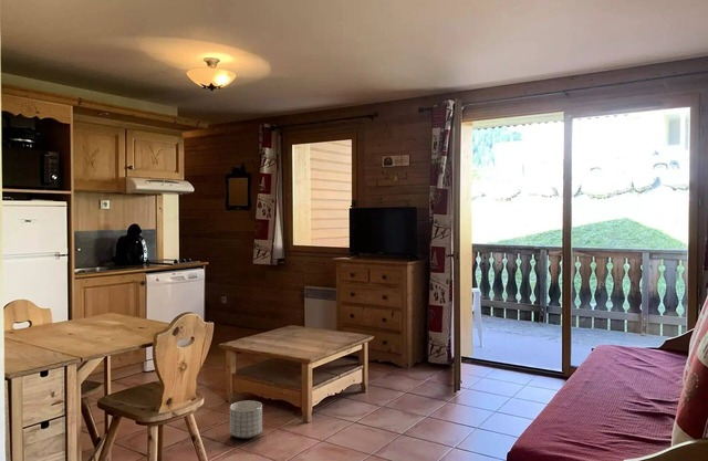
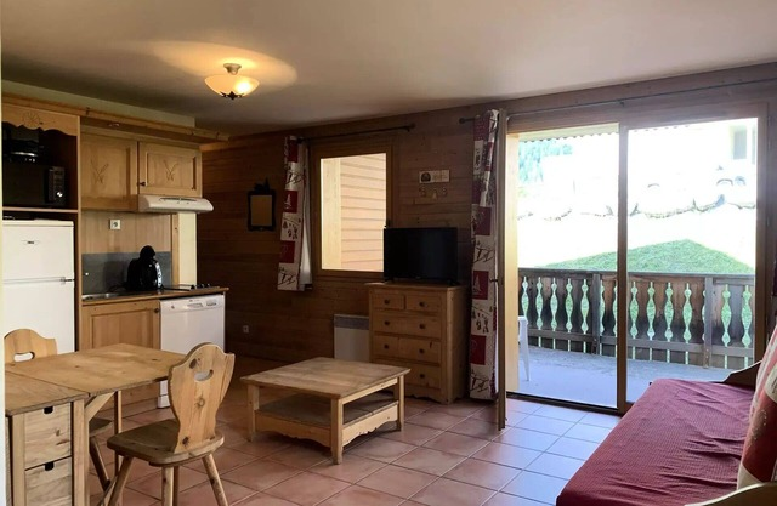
- planter (246, 420)
